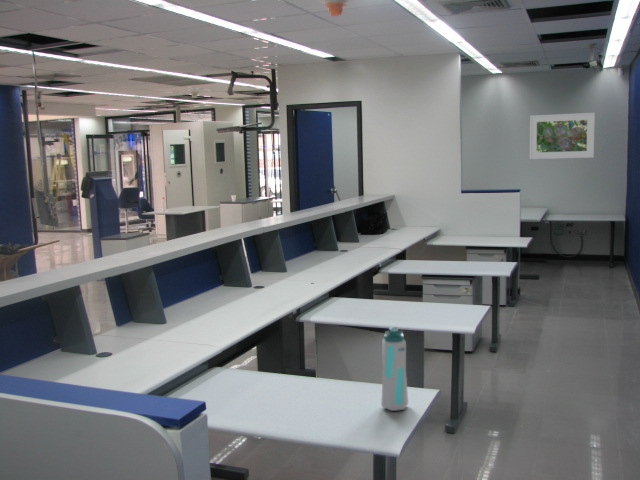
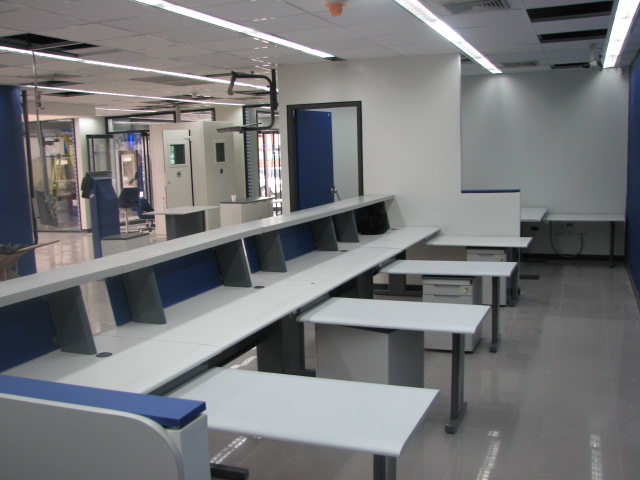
- water bottle (394, 368)
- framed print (561, 136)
